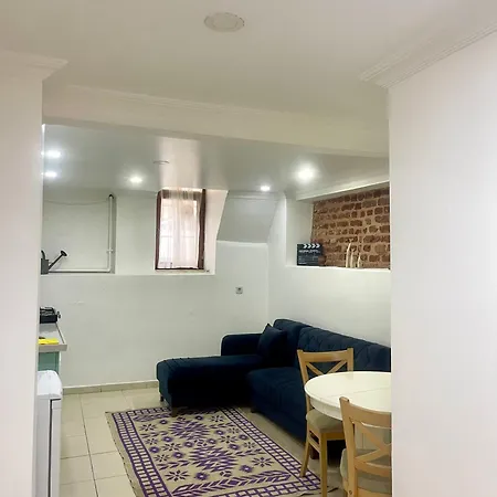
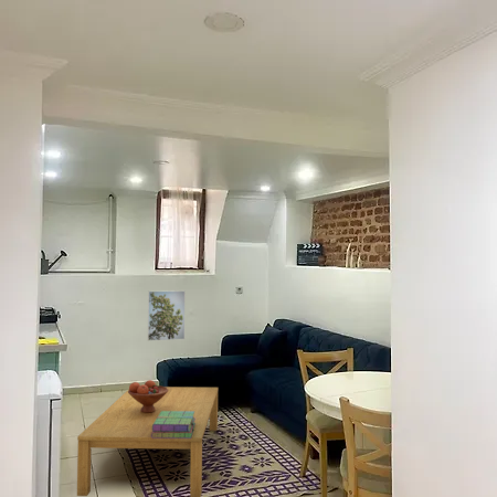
+ fruit bowl (148, 395)
+ coffee table (159, 438)
+ stack of books (173, 423)
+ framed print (166, 315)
